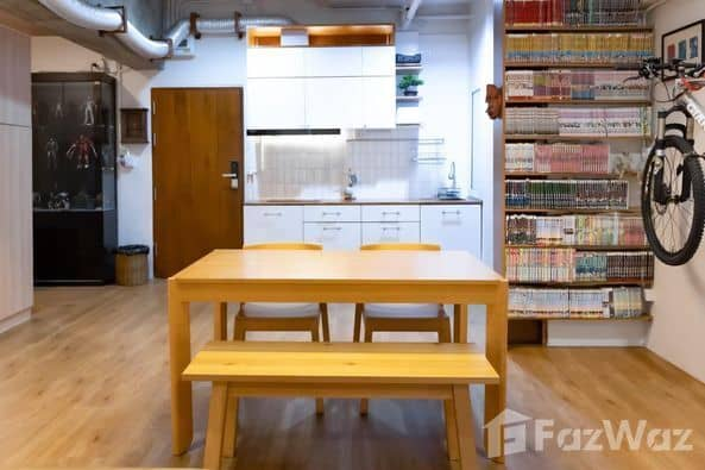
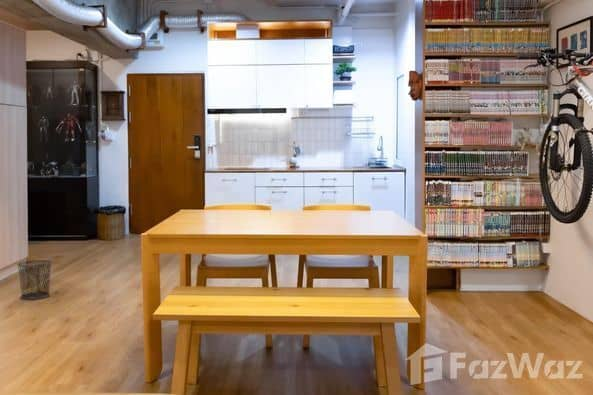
+ waste bin (34, 279)
